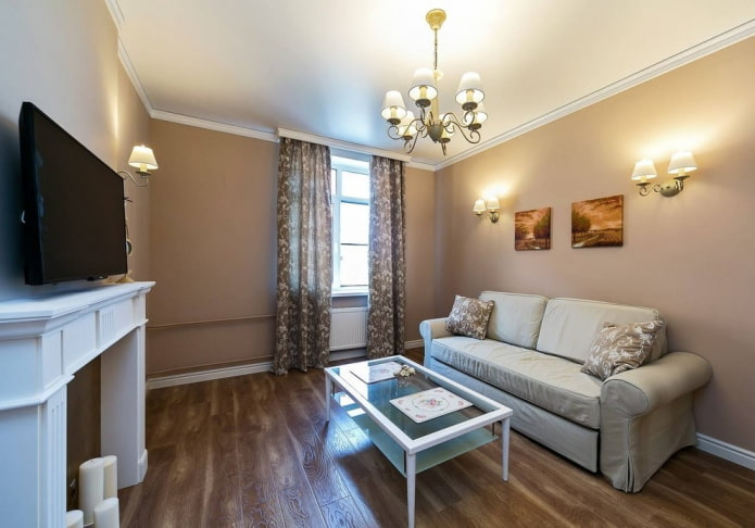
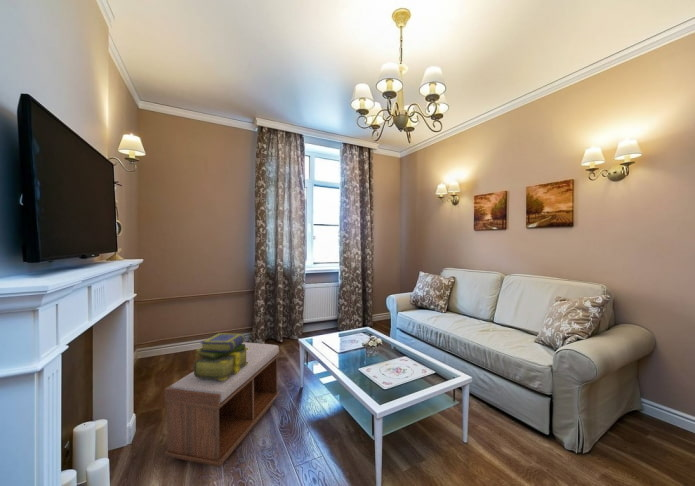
+ stack of books (222, 352)
+ bench (232, 393)
